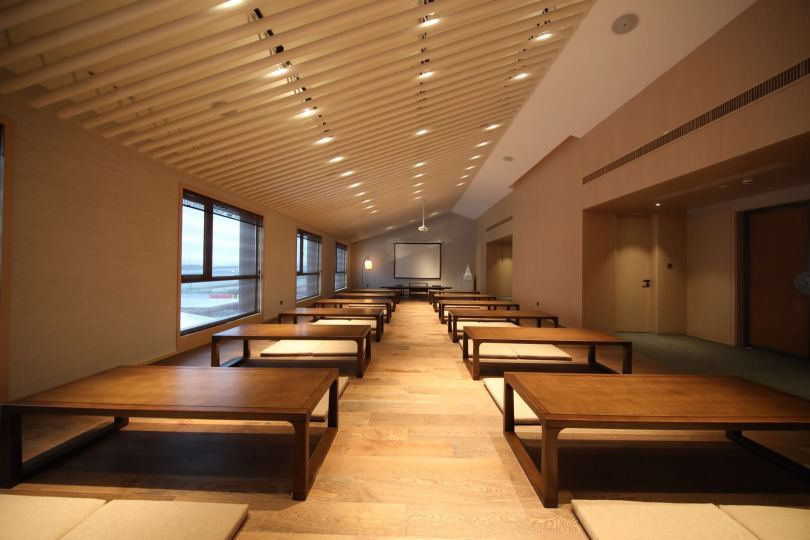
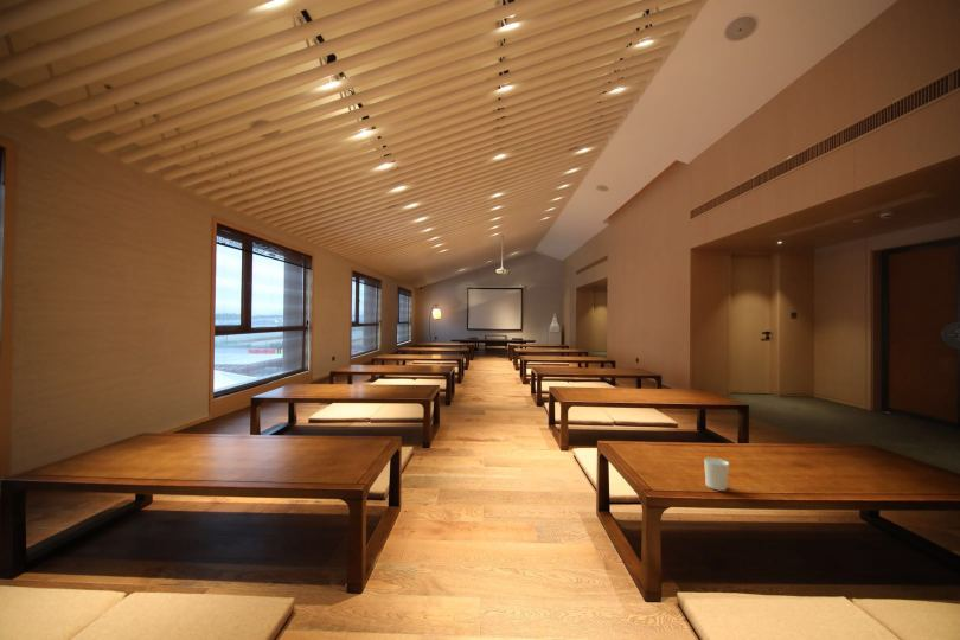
+ cup (716, 473)
